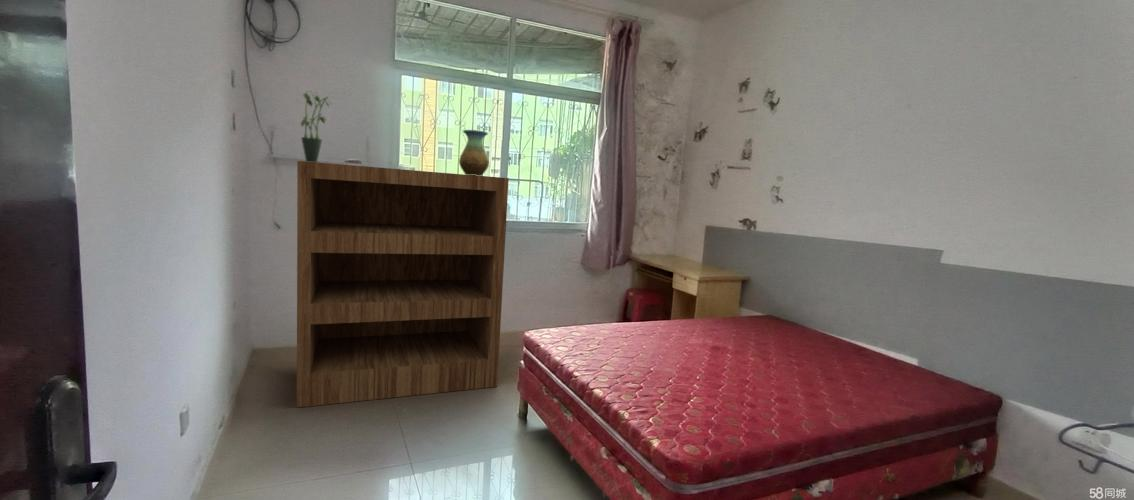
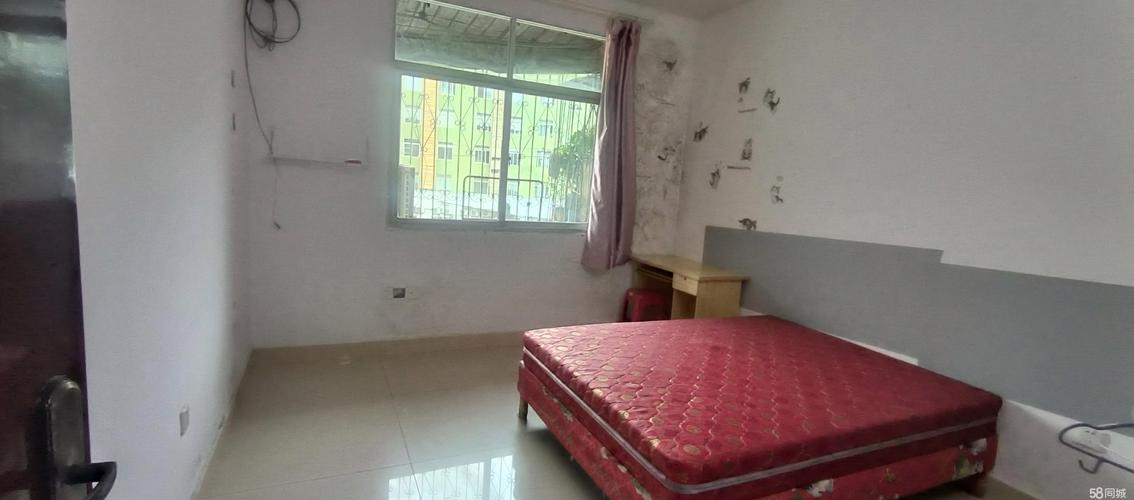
- bookshelf (403, 275)
- vase (474, 153)
- potted plant (315, 127)
